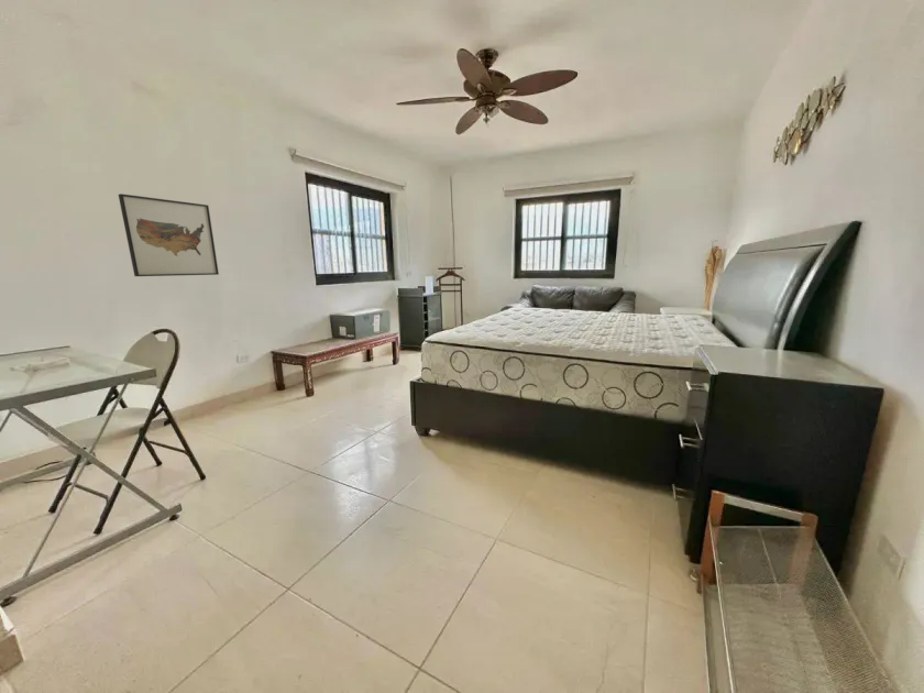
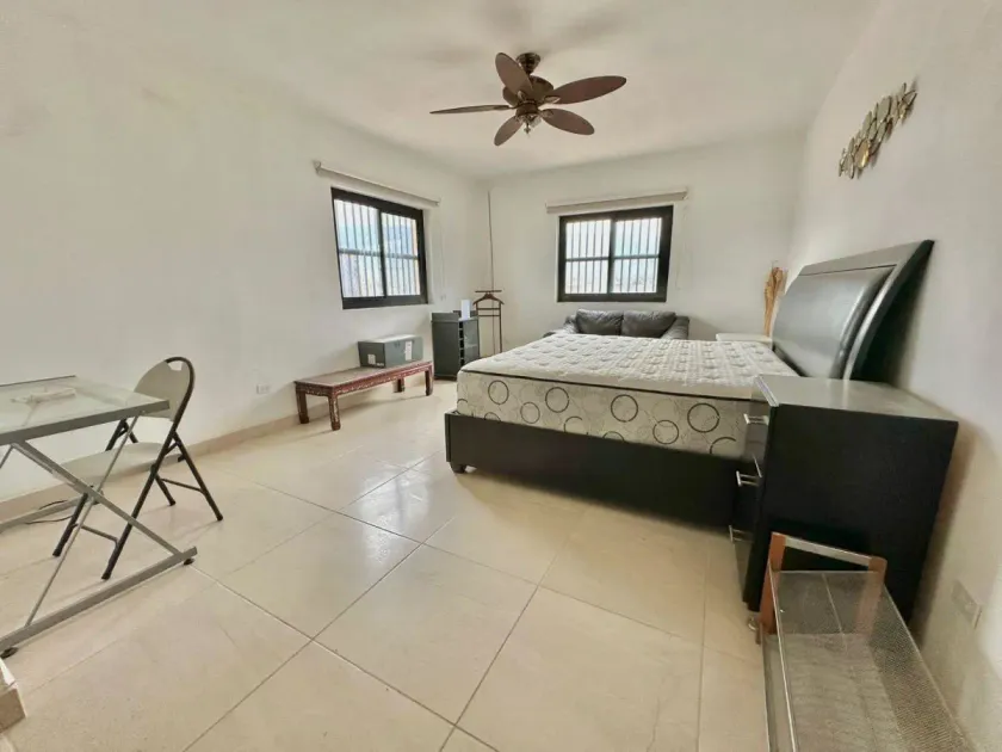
- wall art (173, 238)
